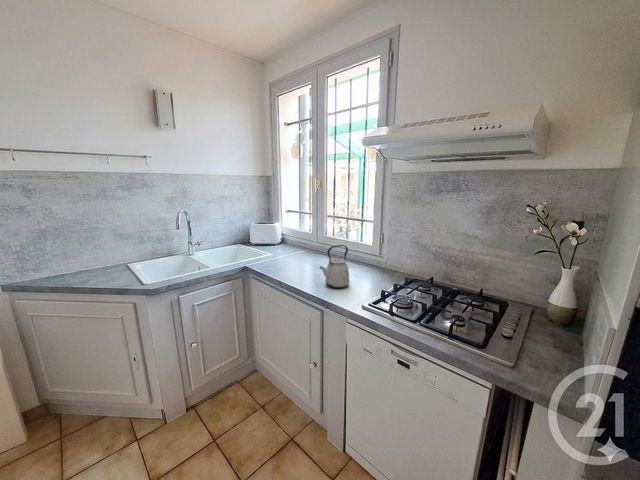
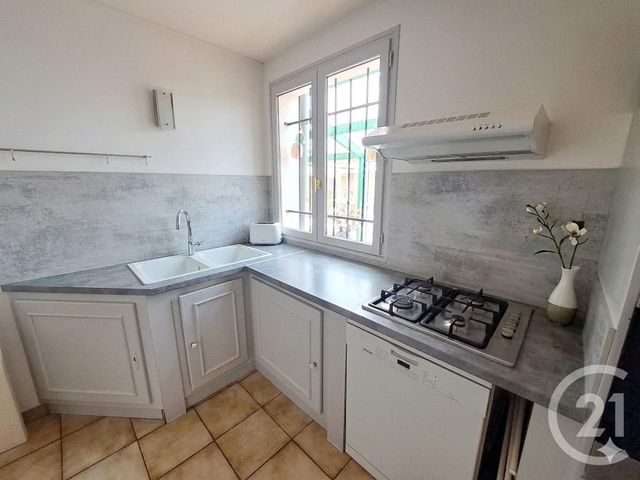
- kettle (333, 266)
